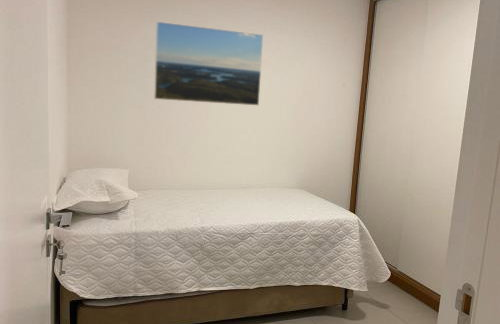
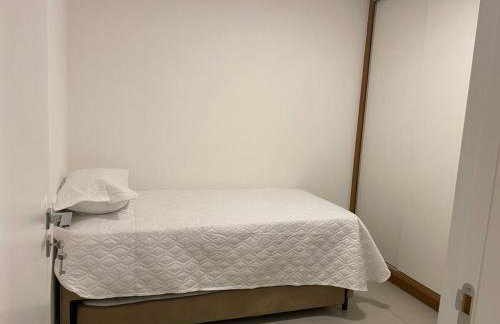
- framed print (210, 66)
